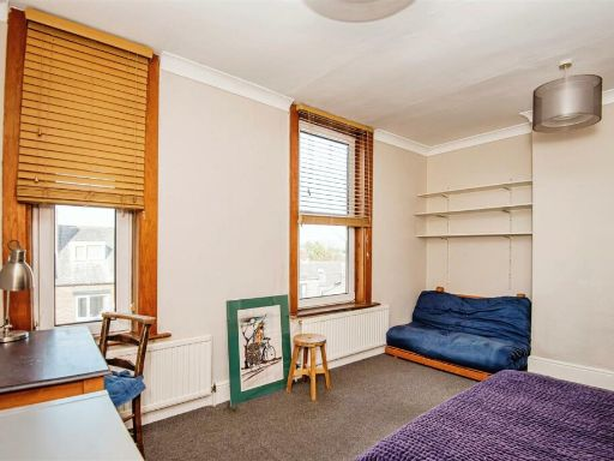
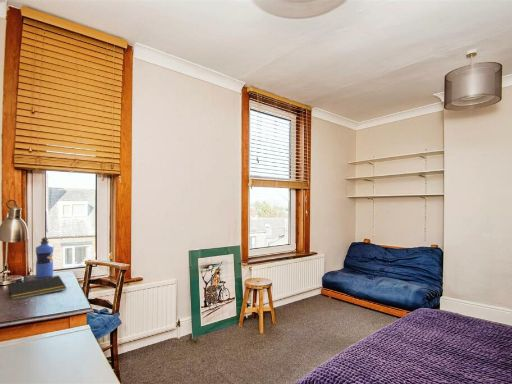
+ water bottle (44, 256)
+ notepad (37, 286)
